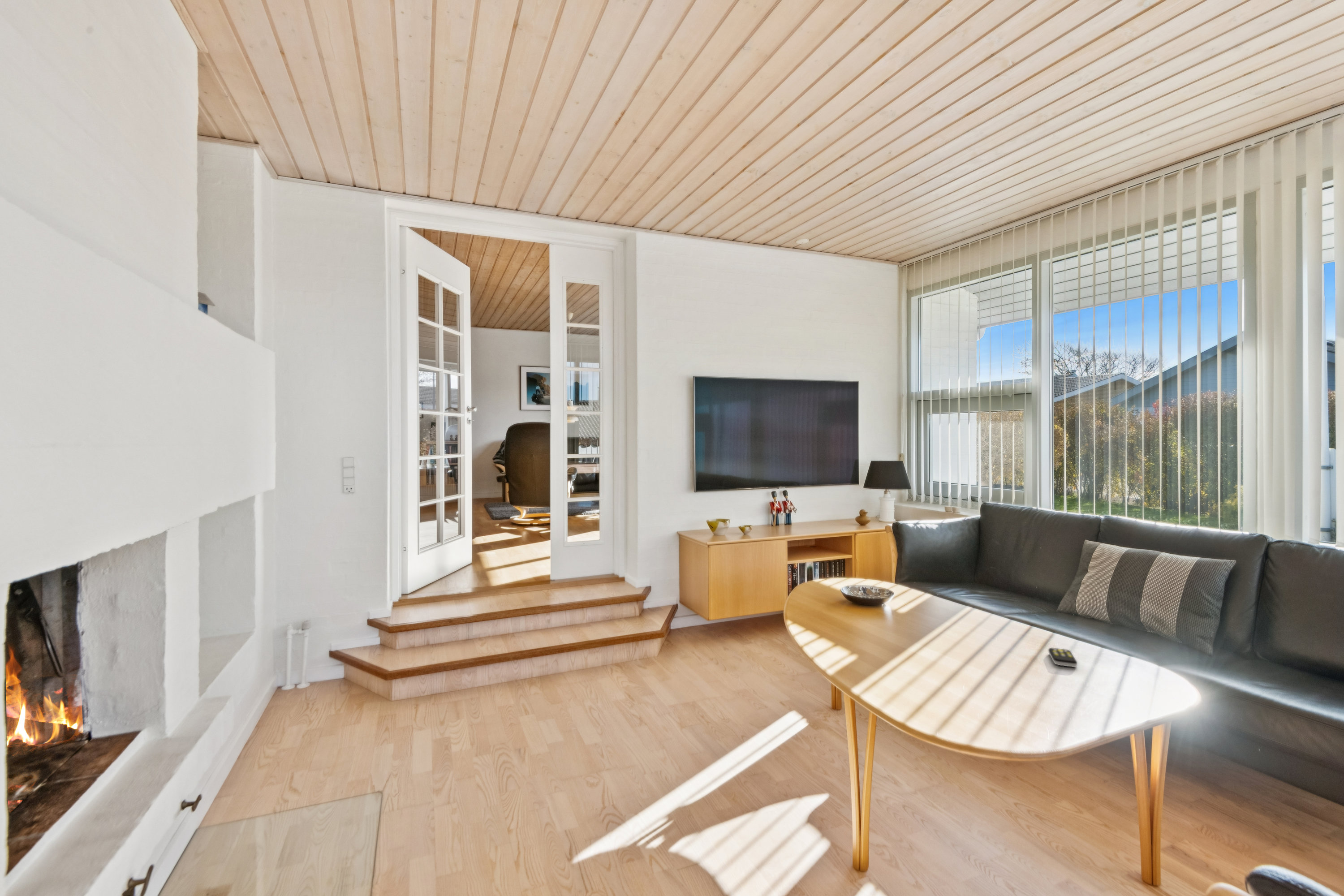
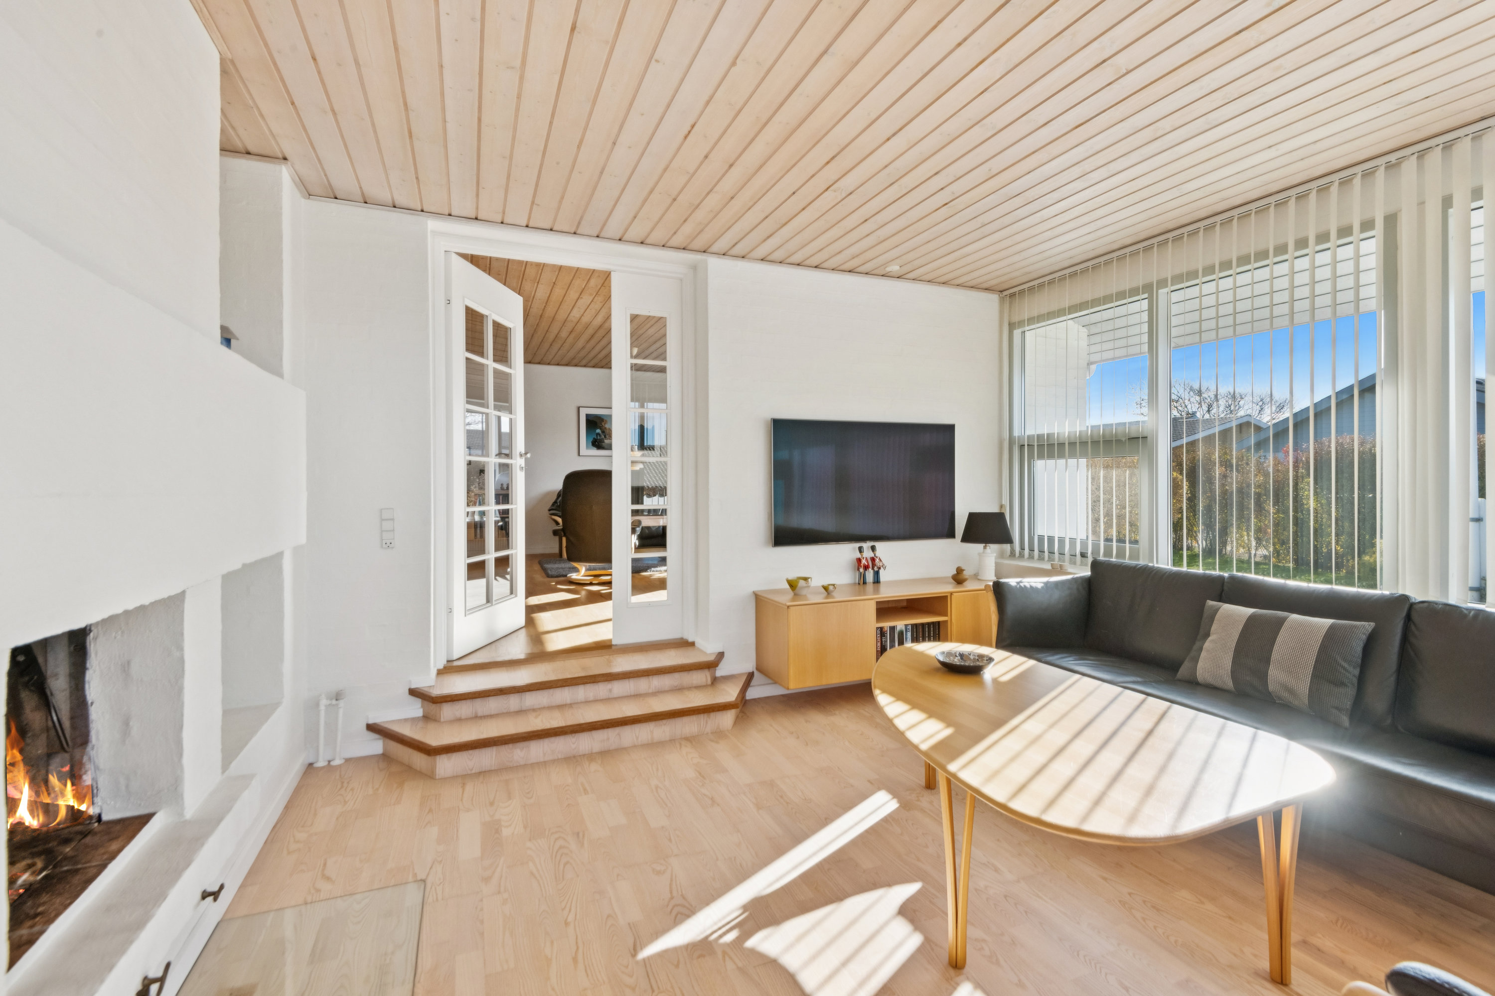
- remote control (1062, 657)
